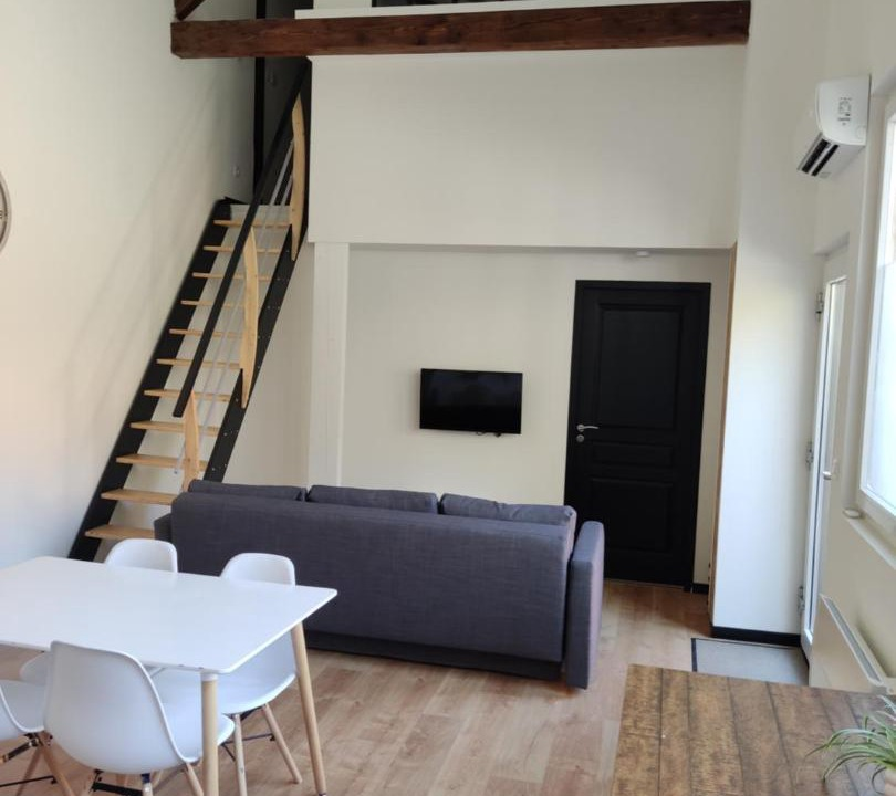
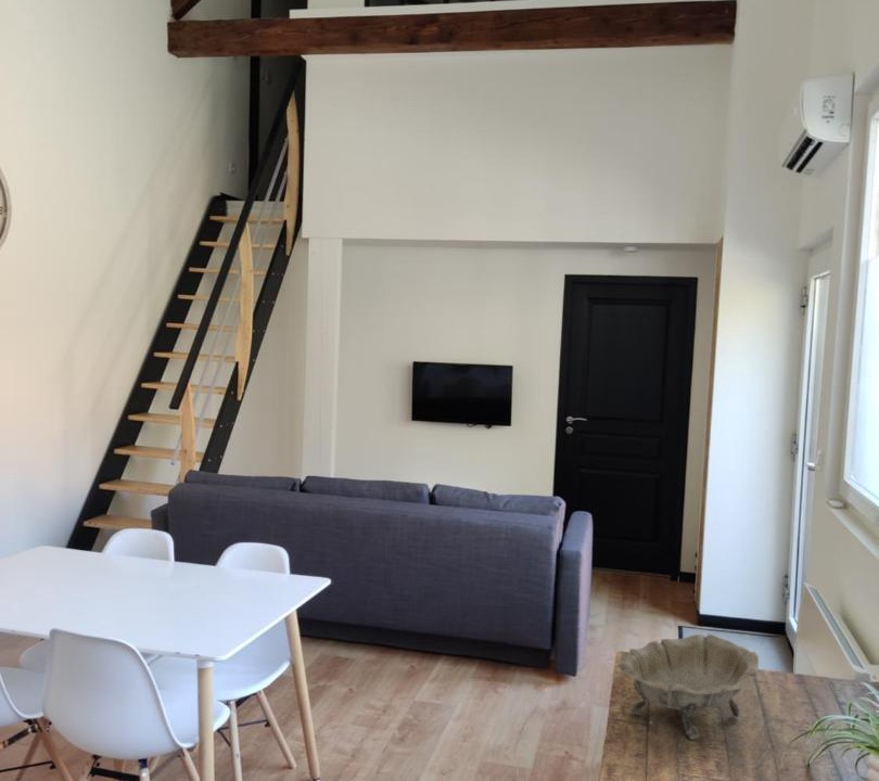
+ decorative bowl (688, 684)
